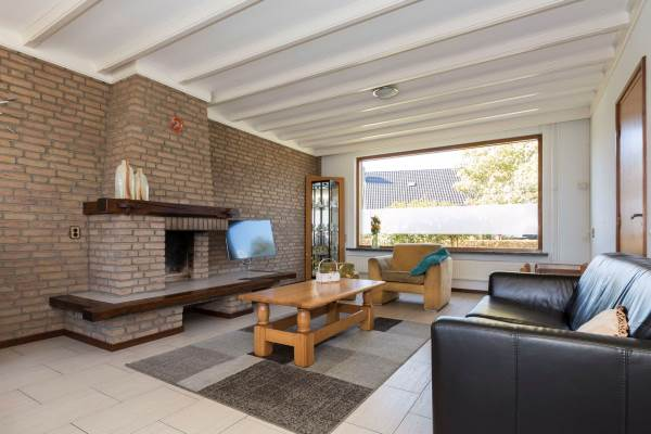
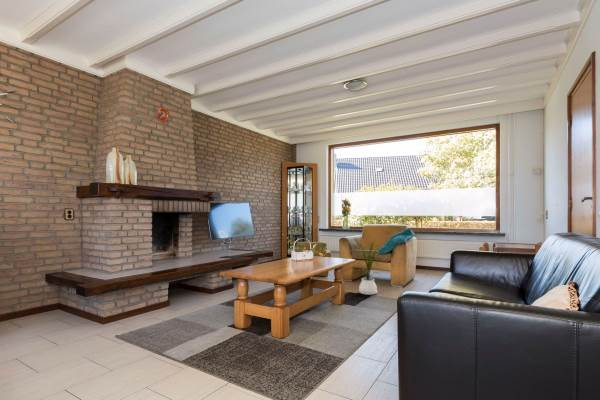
+ house plant (368, 265)
